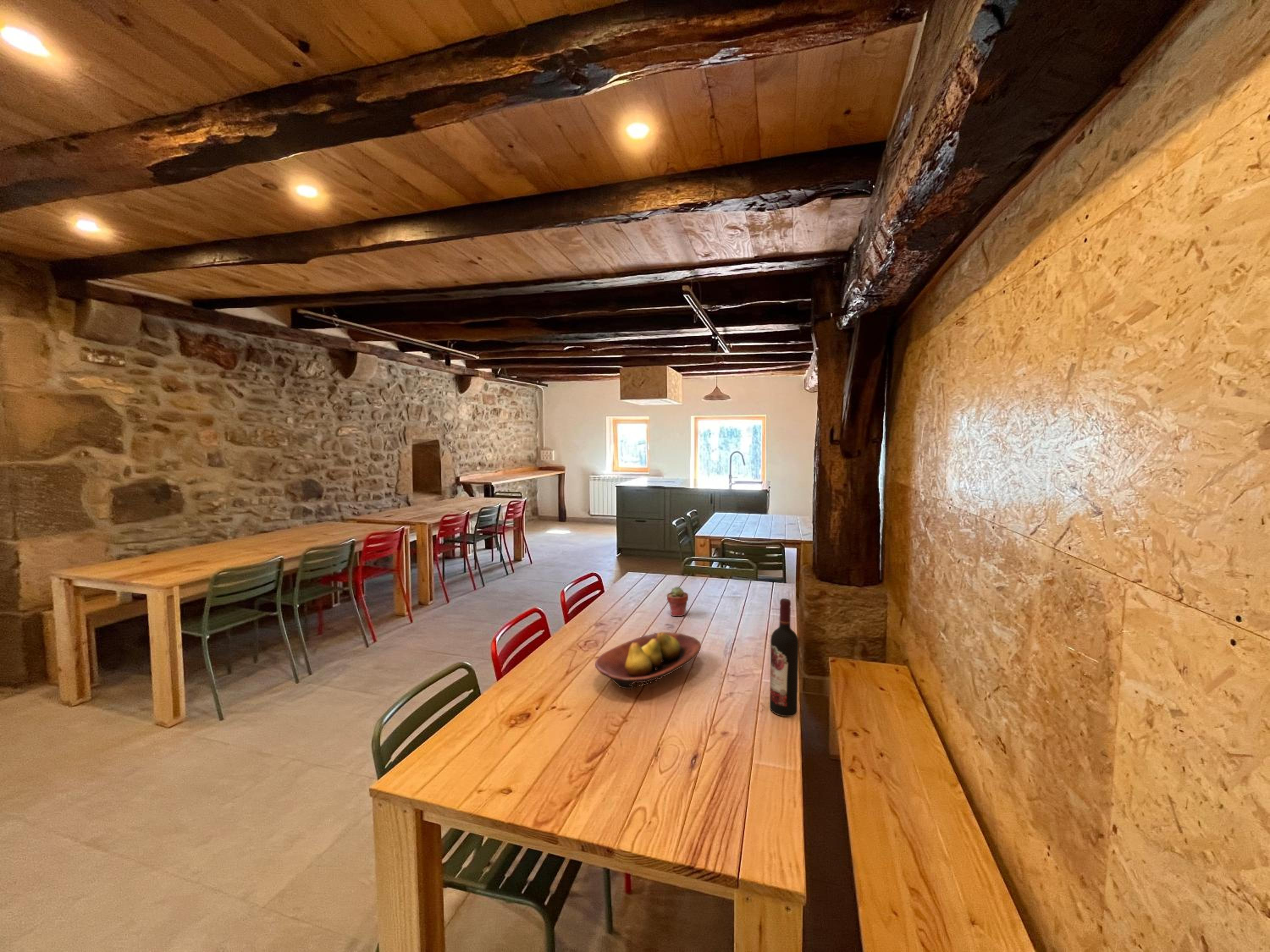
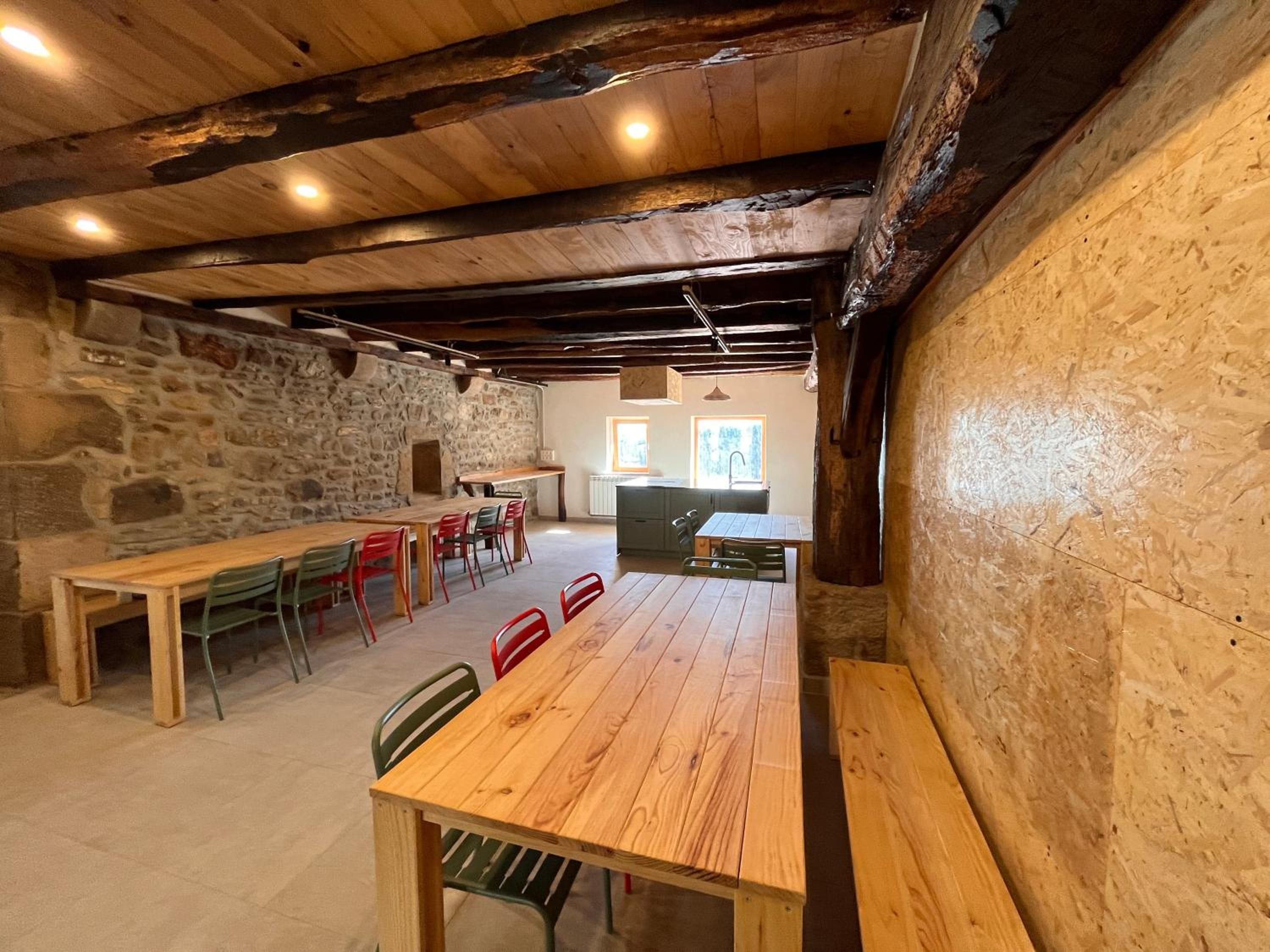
- potted succulent (677, 600)
- fruit bowl (650, 655)
- wine bottle (784, 655)
